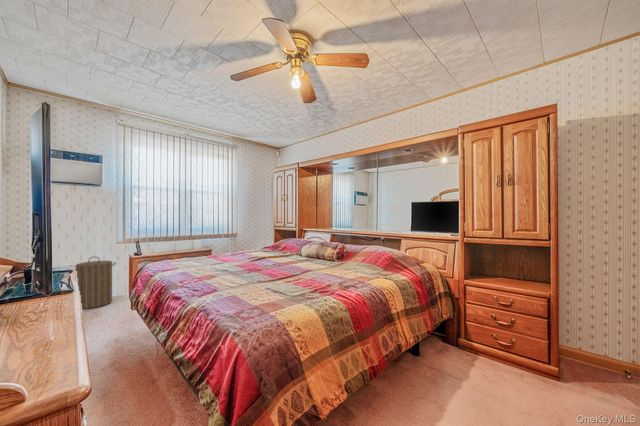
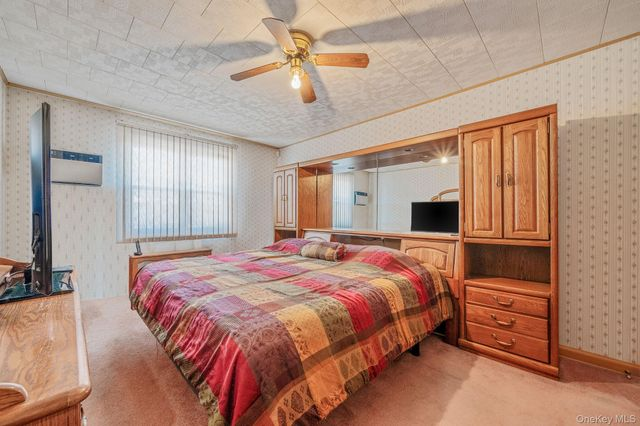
- laundry hamper (94, 280)
